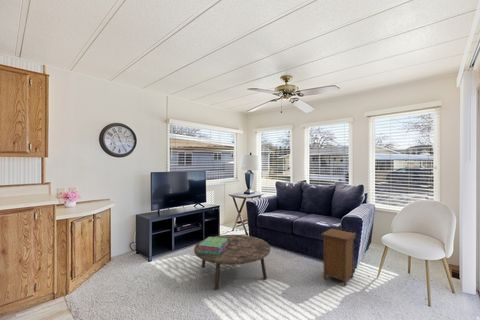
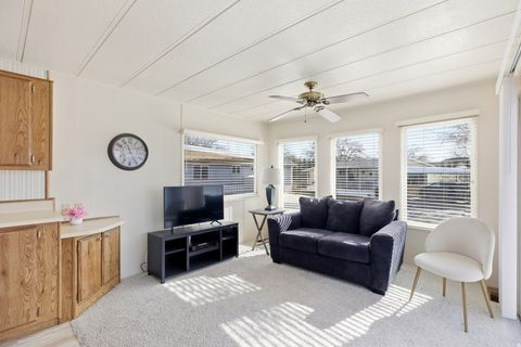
- coffee table (232, 259)
- nightstand (340, 254)
- stack of books (213, 245)
